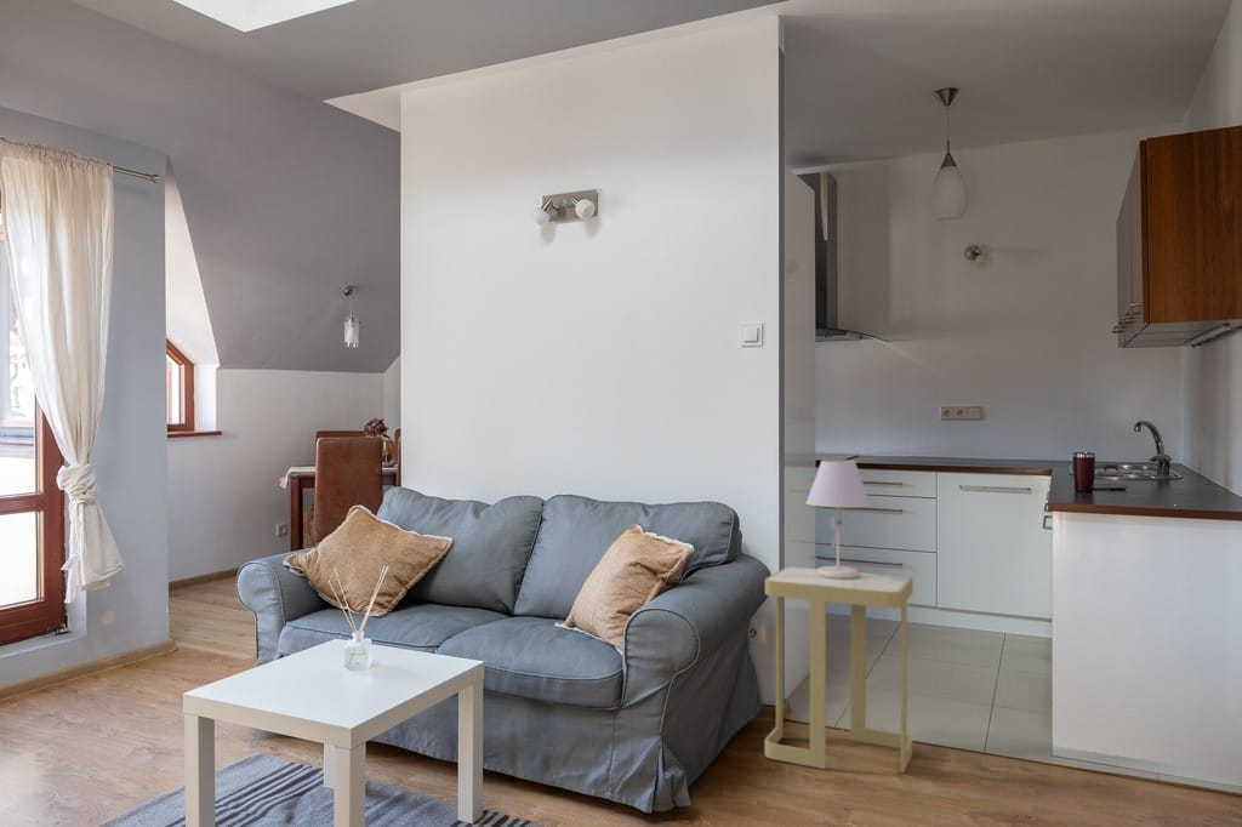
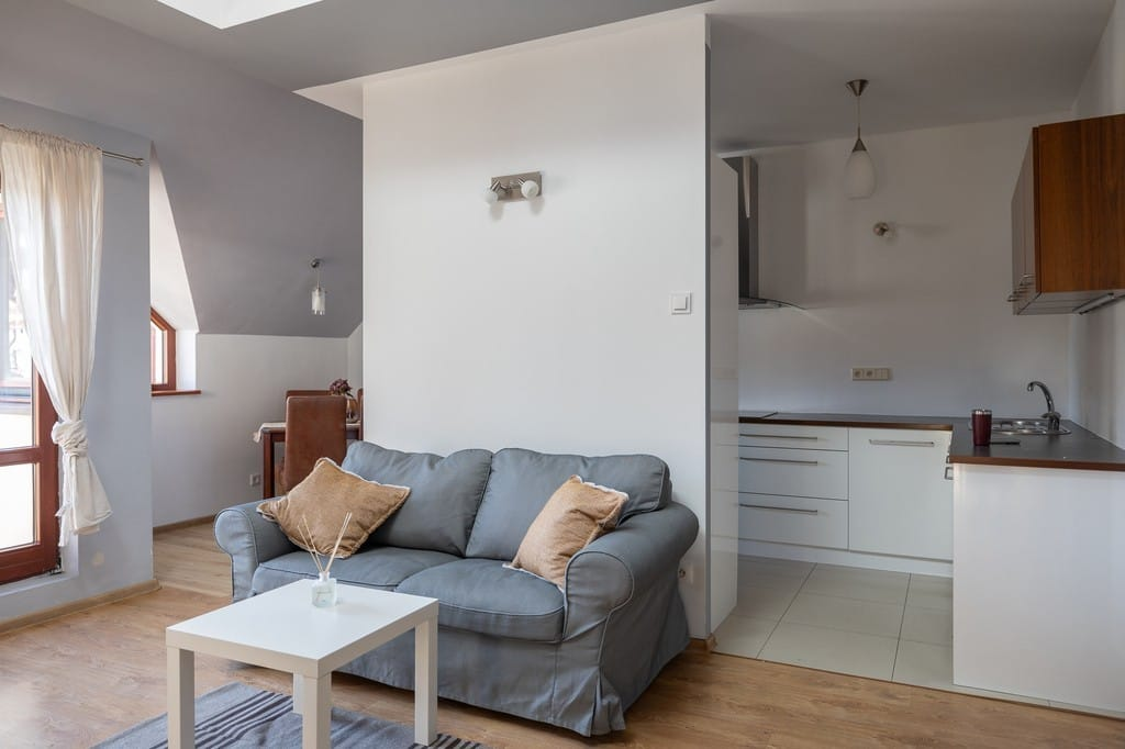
- side table (851, 666)
- table lamp (838, 518)
